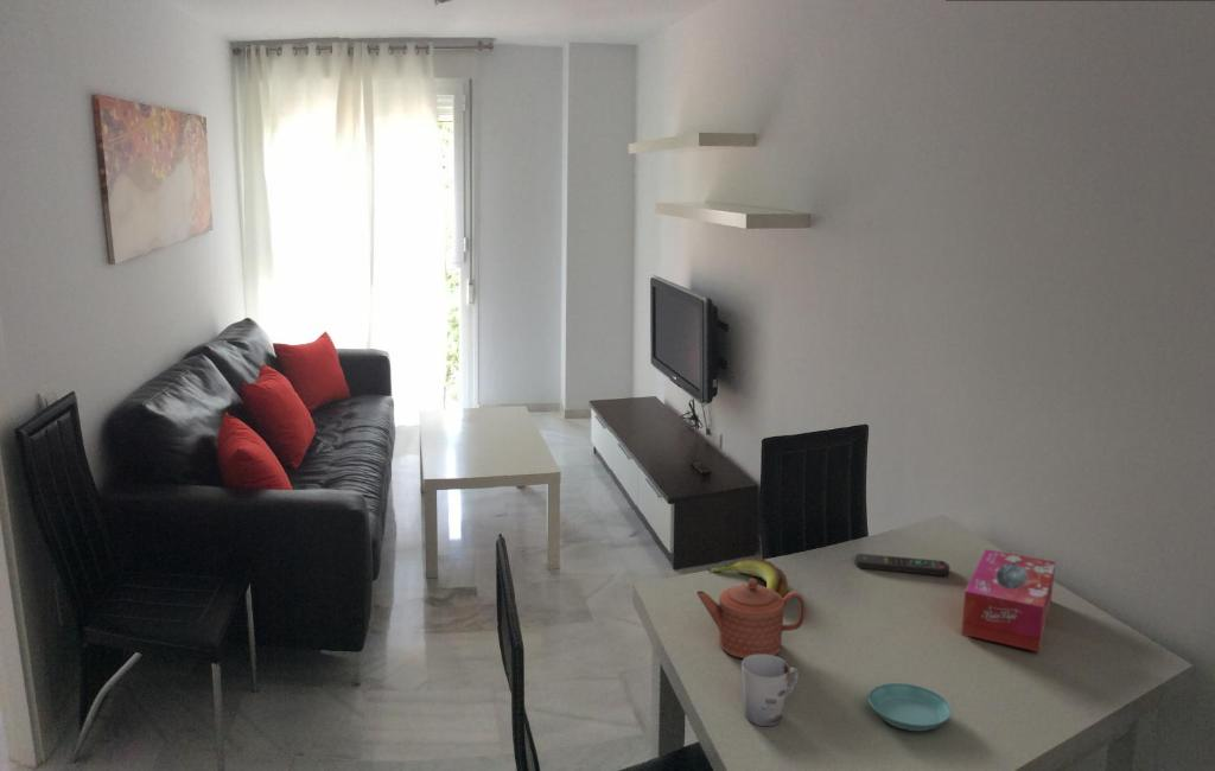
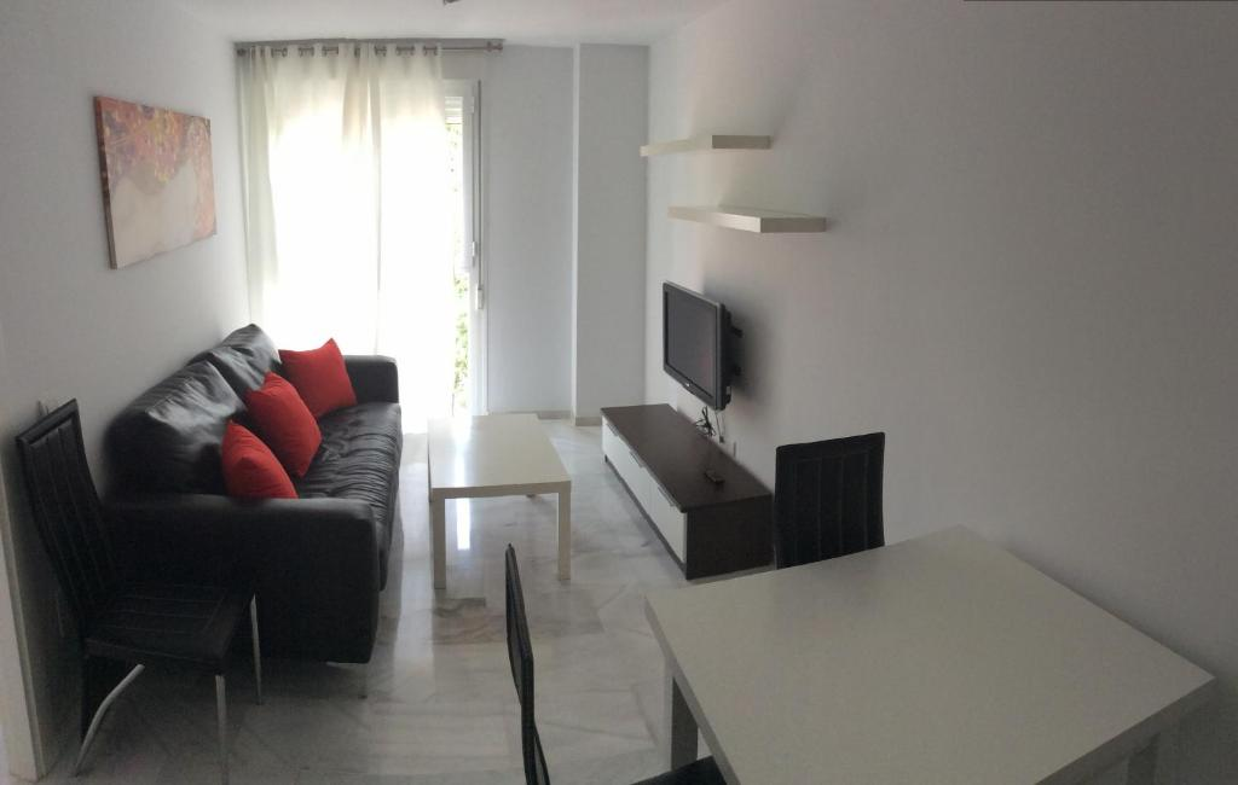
- cup (771, 688)
- banana (745, 573)
- remote control (901, 563)
- teapot (750, 612)
- saucer (909, 708)
- tissue box (1010, 597)
